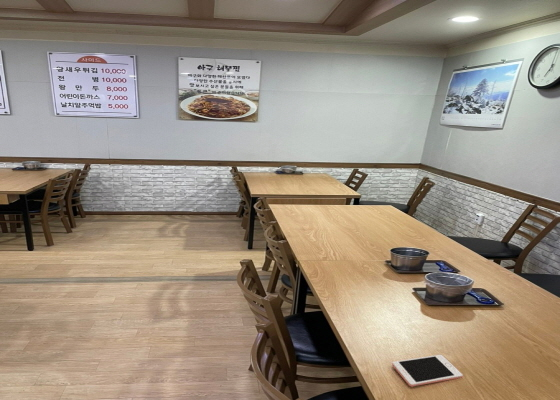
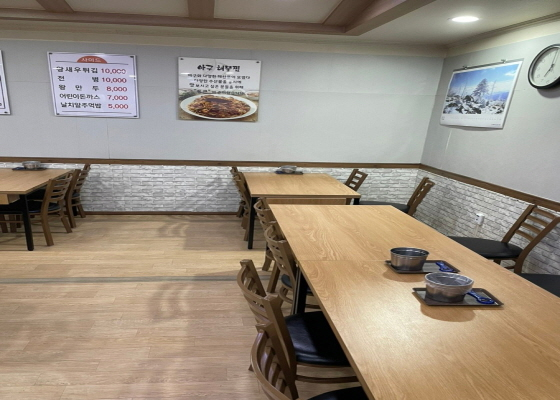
- cell phone (426, 369)
